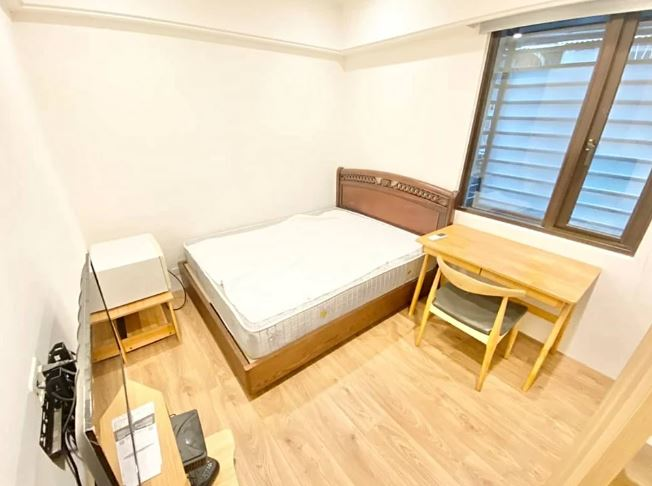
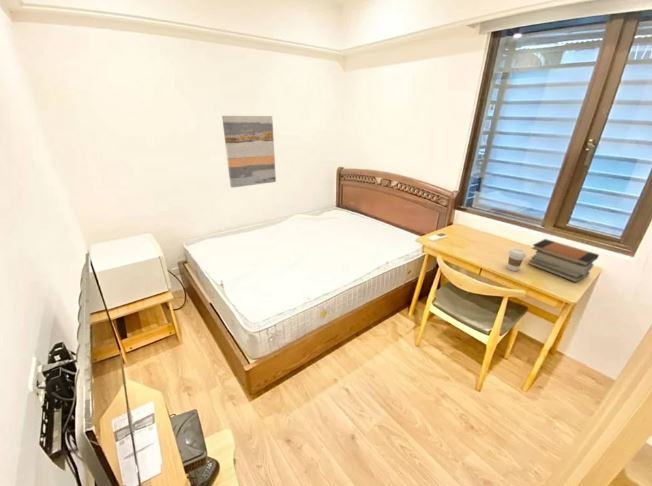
+ coffee cup (515, 260)
+ wall art (251, 151)
+ book stack (561, 259)
